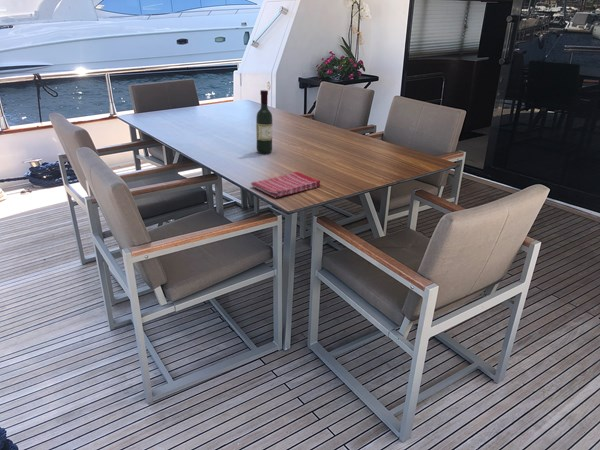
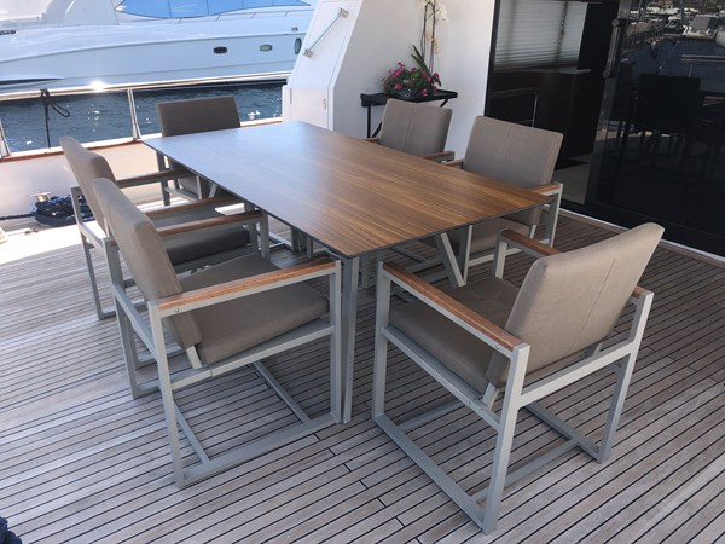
- dish towel (286, 183)
- wine bottle (264, 122)
